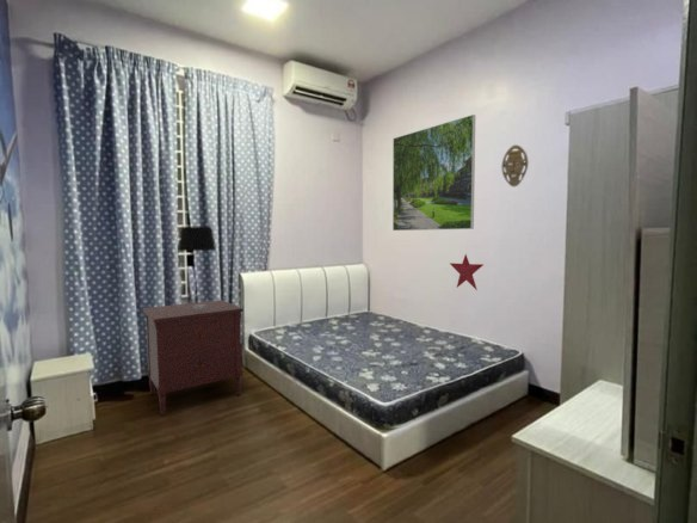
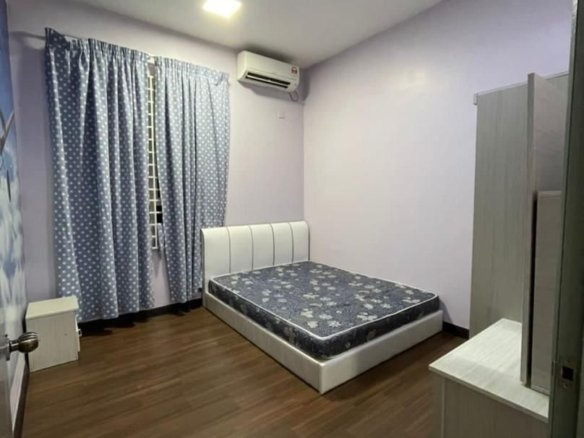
- table lamp (197, 262)
- dresser (193, 351)
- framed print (428, 179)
- mask (513, 165)
- decorative star (465, 271)
